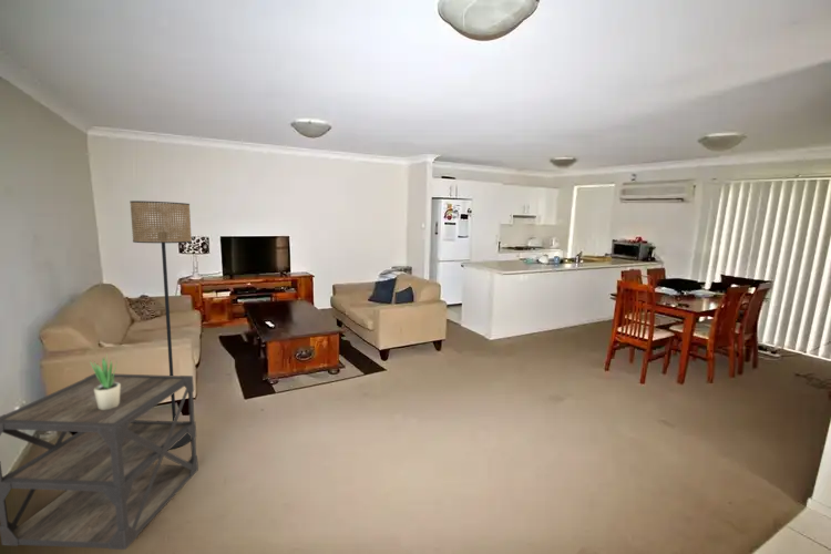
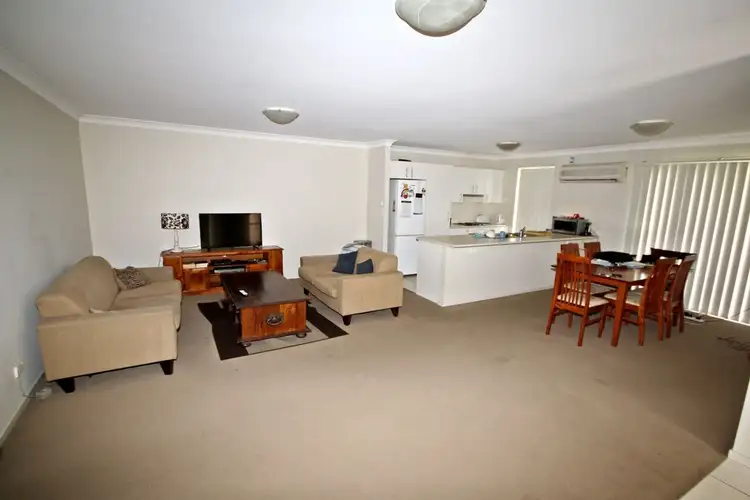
- potted plant (104, 377)
- floor lamp (168, 326)
- side table (109, 450)
